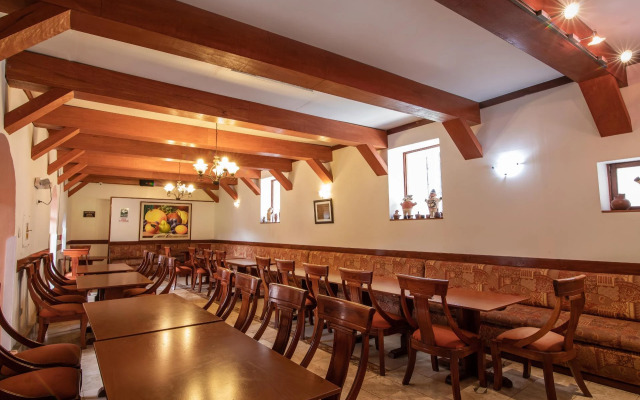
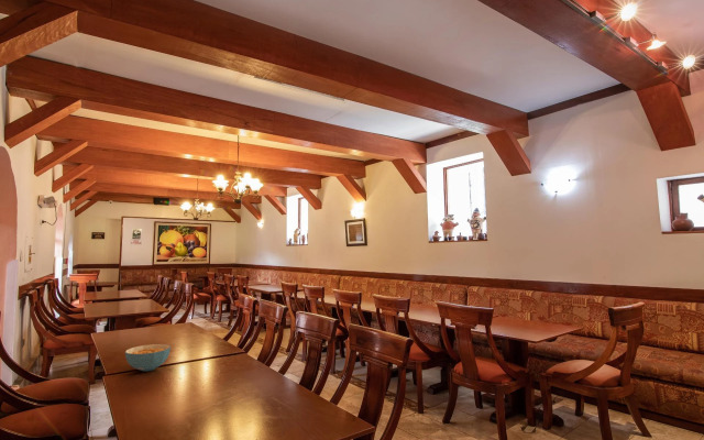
+ cereal bowl (147, 359)
